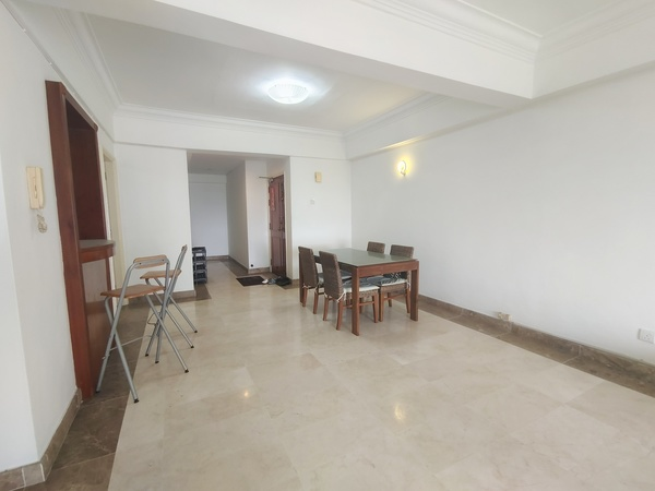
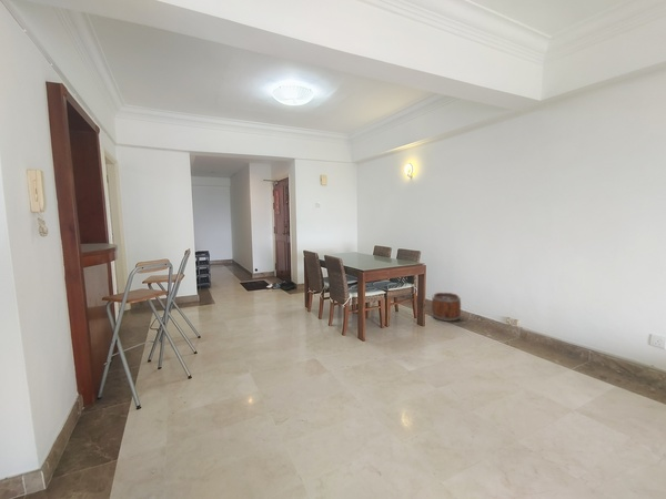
+ bucket (445, 306)
